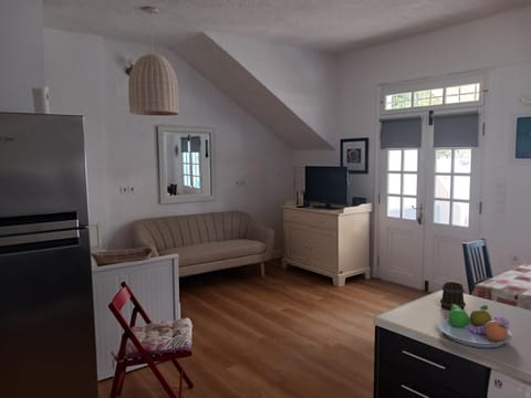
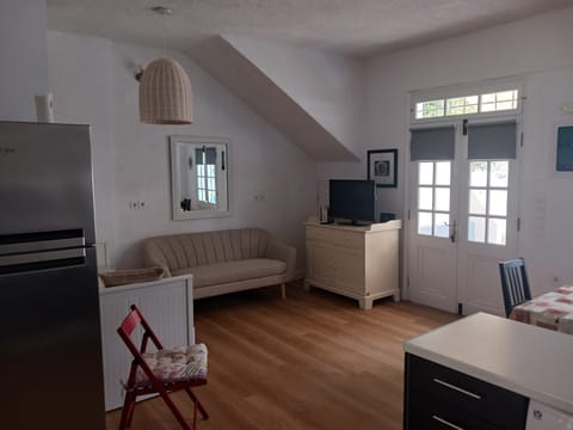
- fruit bowl (472, 322)
- mug (451, 294)
